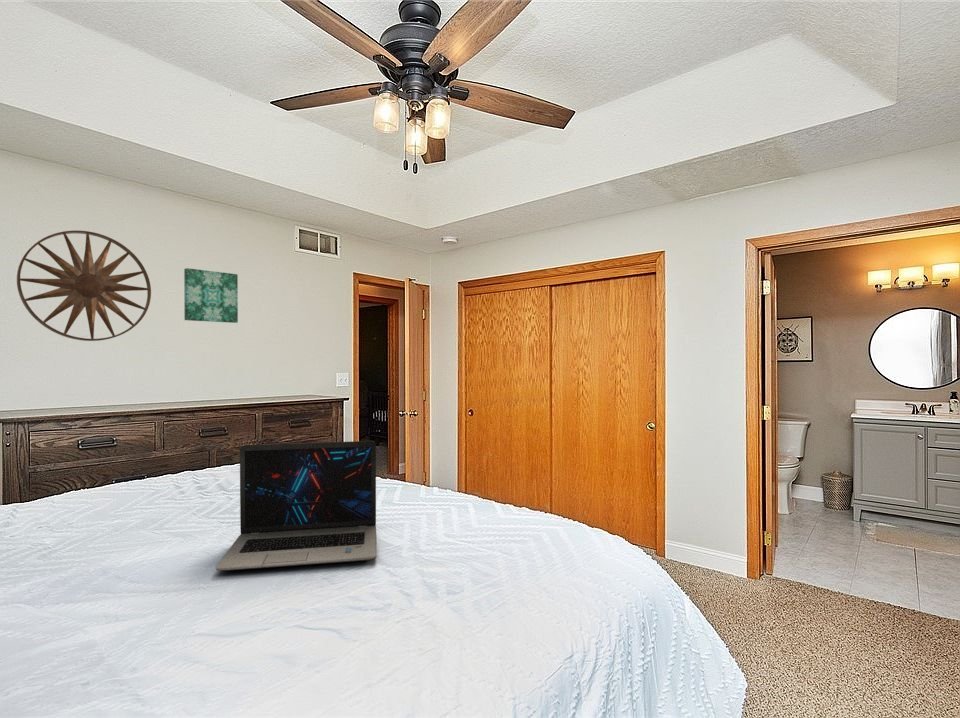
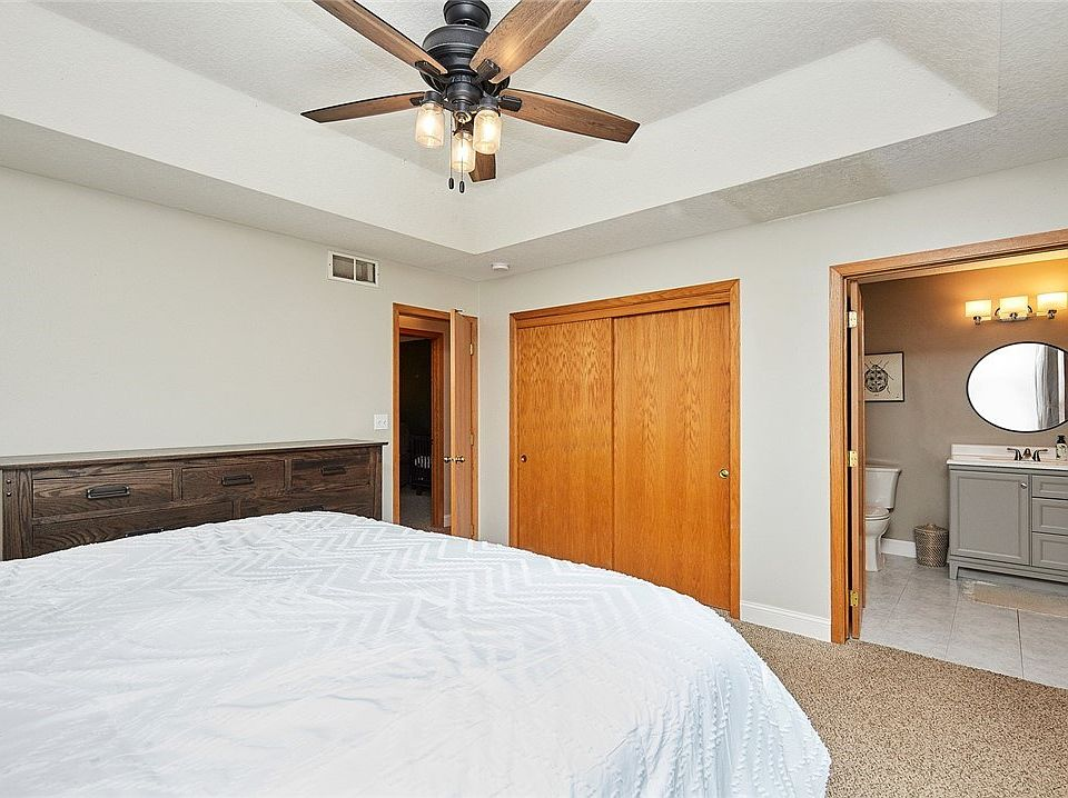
- wall art (211, 296)
- laptop (304, 500)
- wall art (88, 286)
